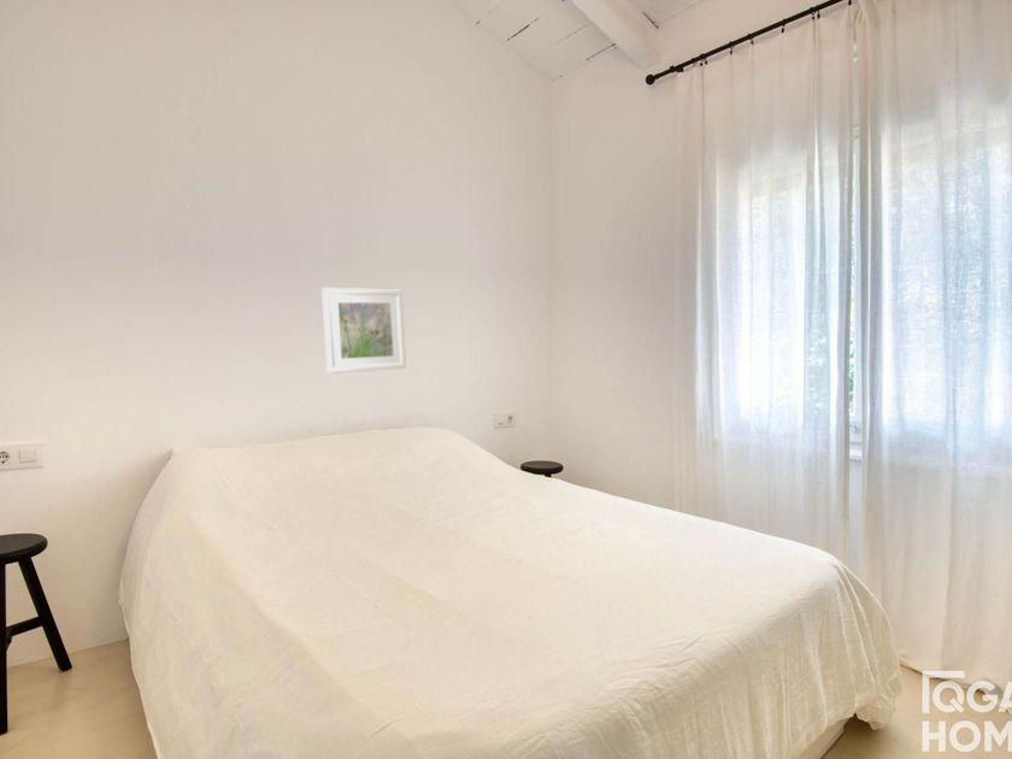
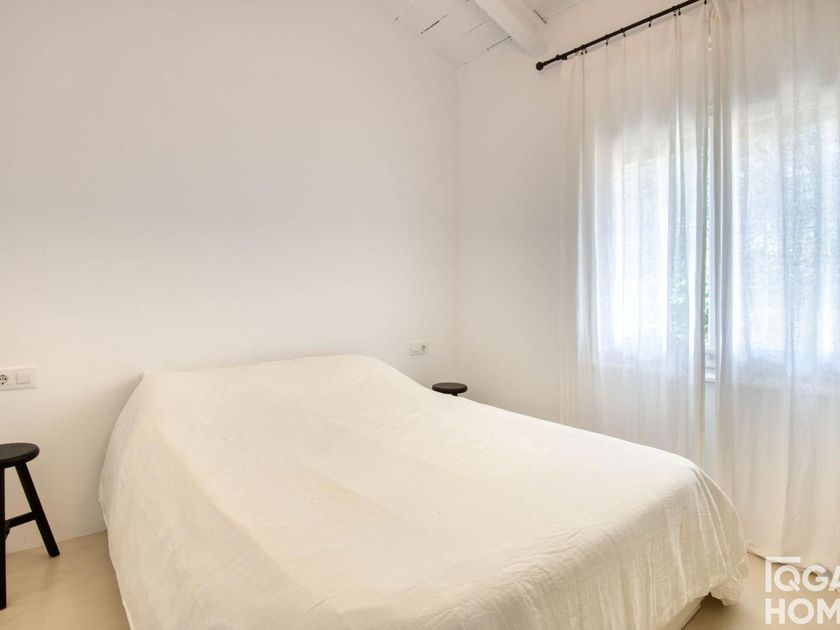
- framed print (365, 329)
